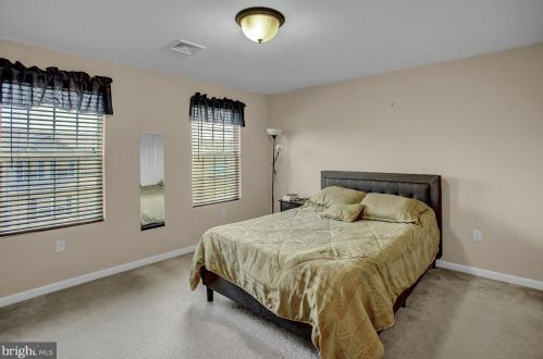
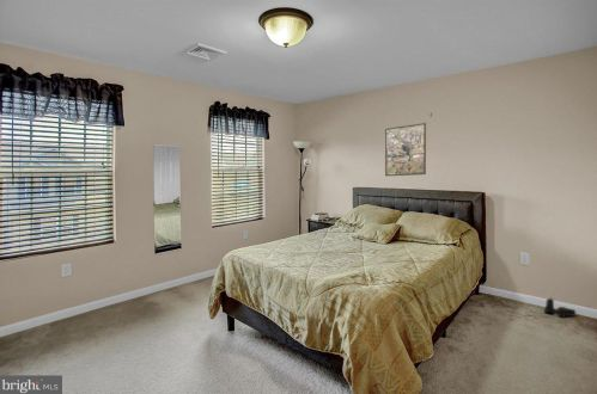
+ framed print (404, 150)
+ boots (559, 307)
